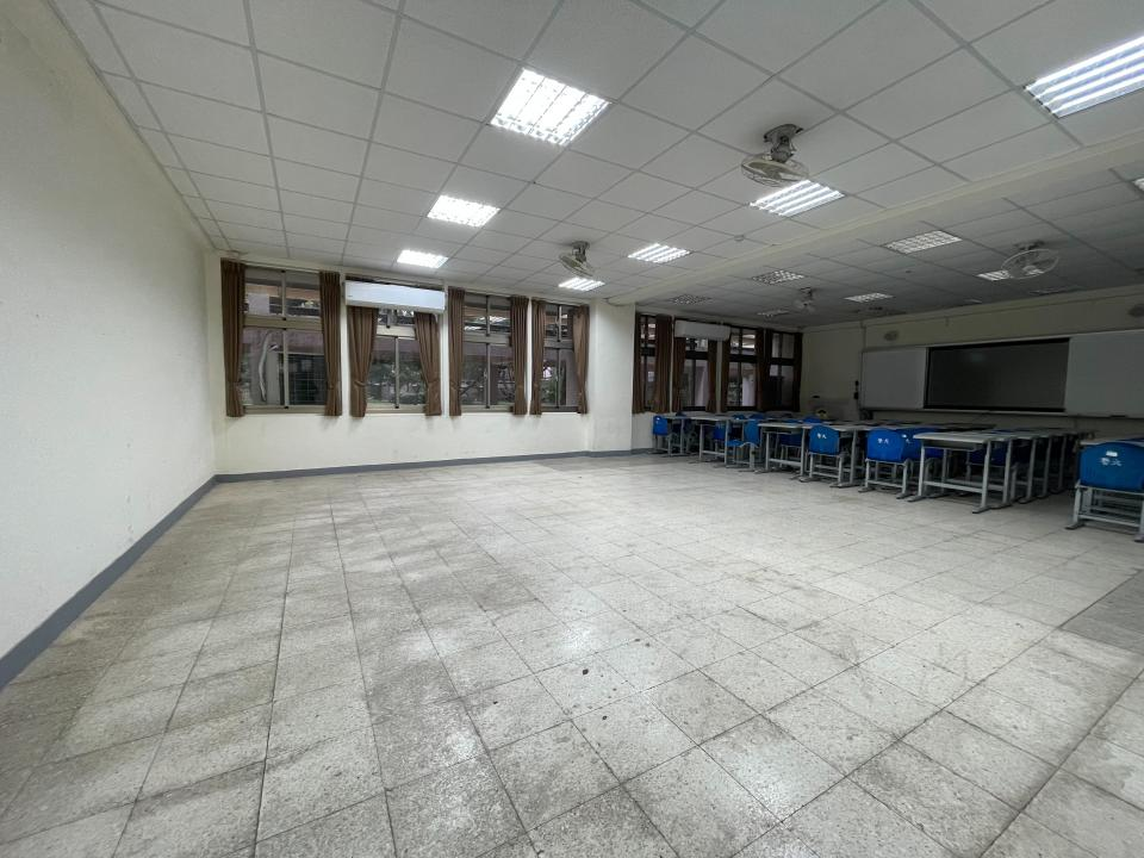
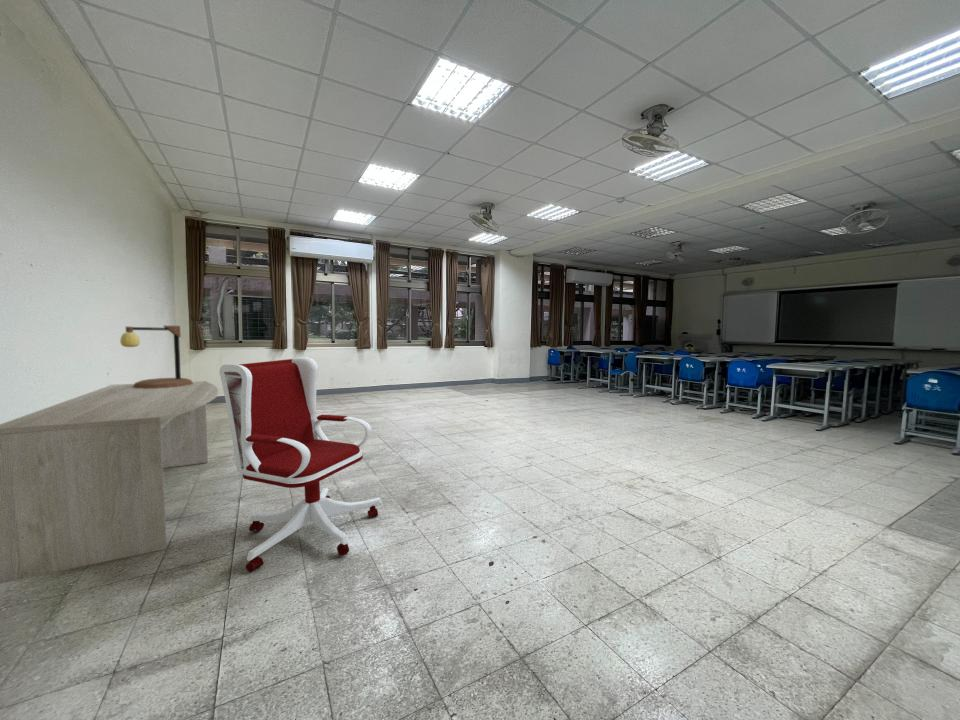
+ desk (149, 449)
+ office chair (310, 448)
+ table lamp (174, 352)
